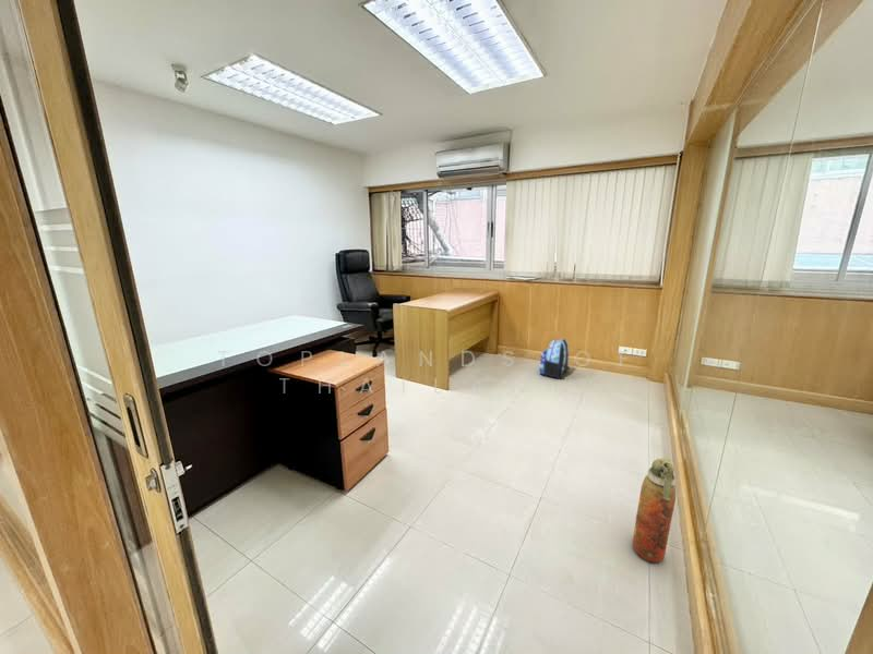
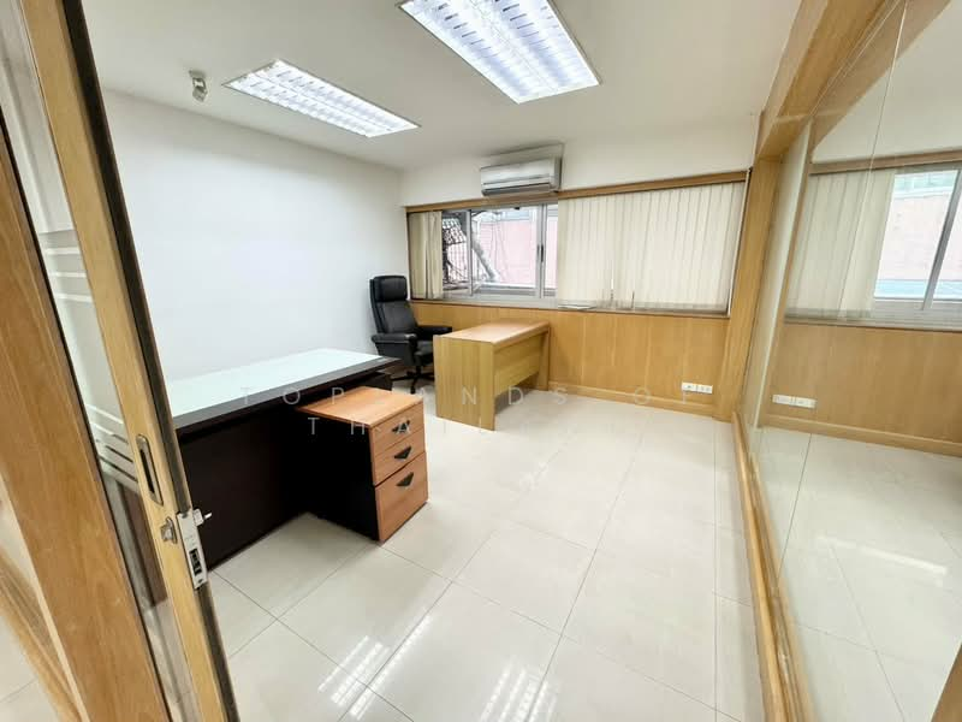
- fire extinguisher (655, 508)
- backpack (554, 355)
